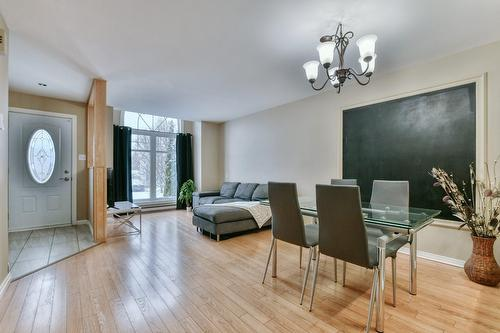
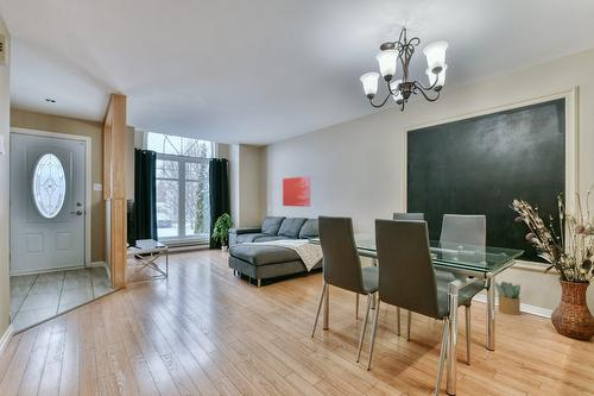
+ potted plant (507, 297)
+ wall art (296, 191)
